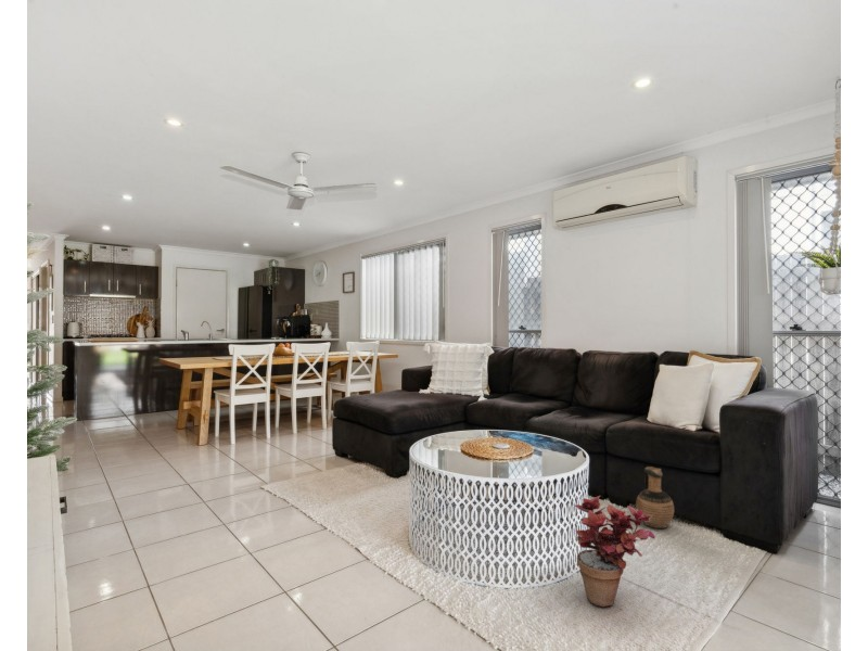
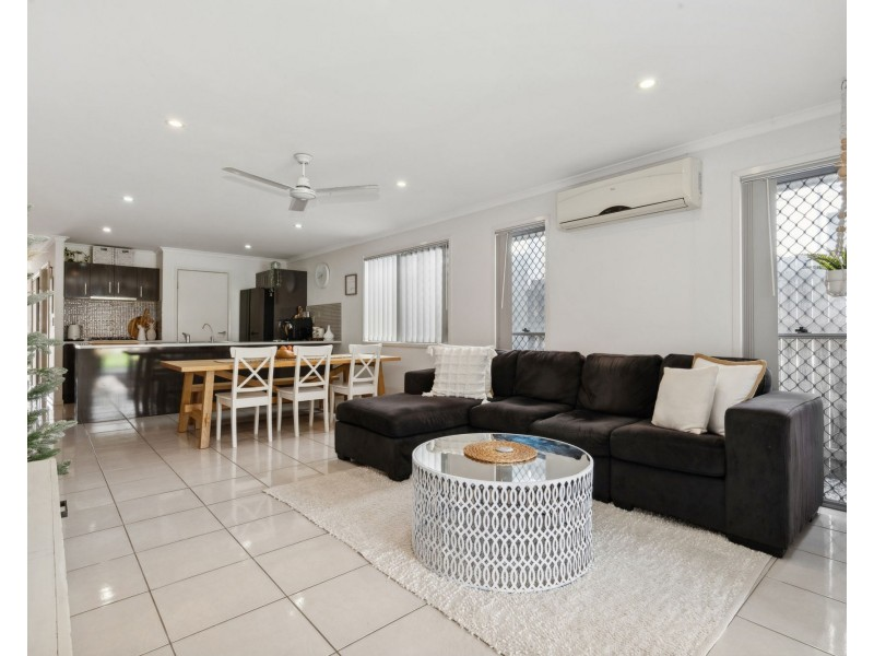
- potted plant (608, 551)
- ceramic jug (654, 496)
